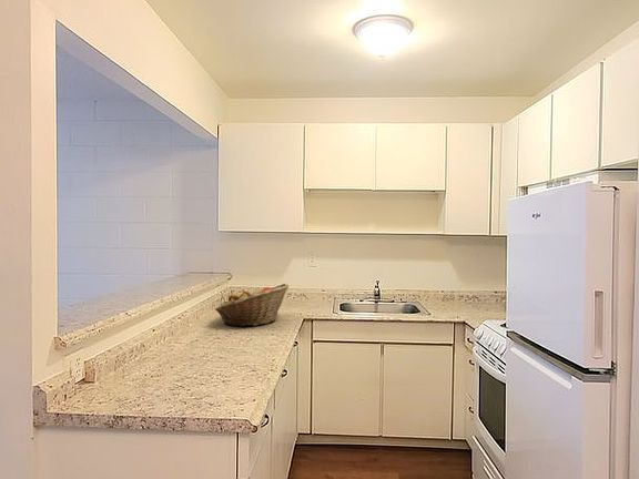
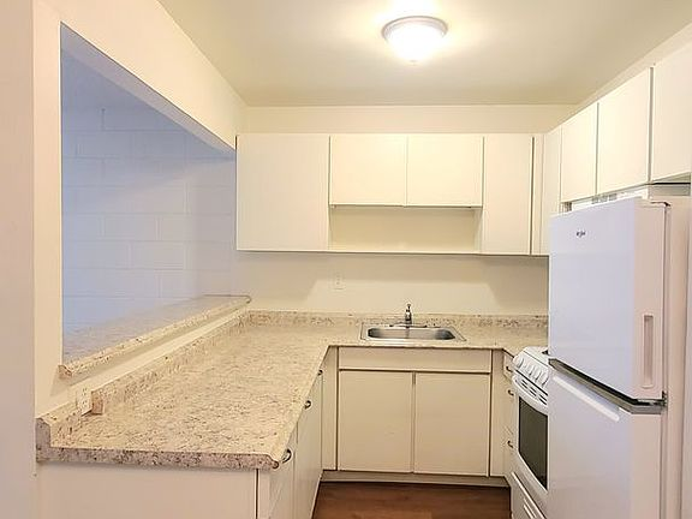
- fruit basket (253, 303)
